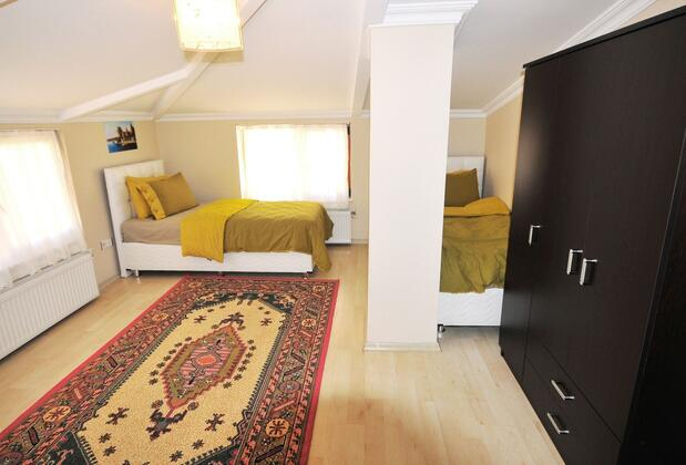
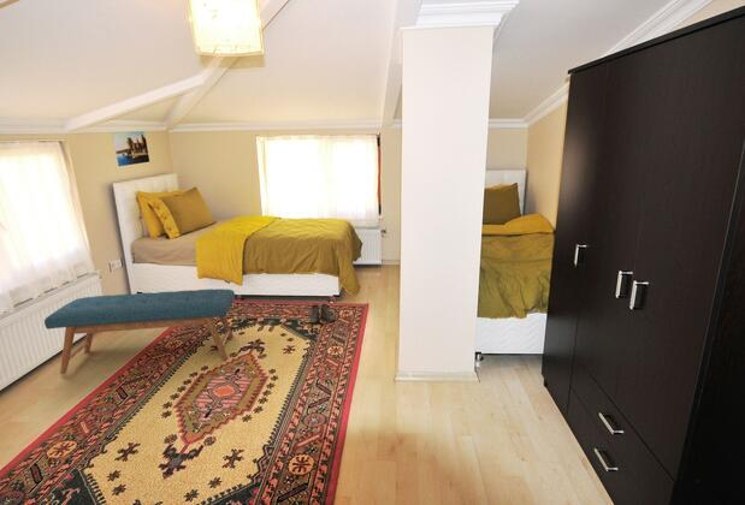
+ boots (320, 313)
+ bench (150, 327)
